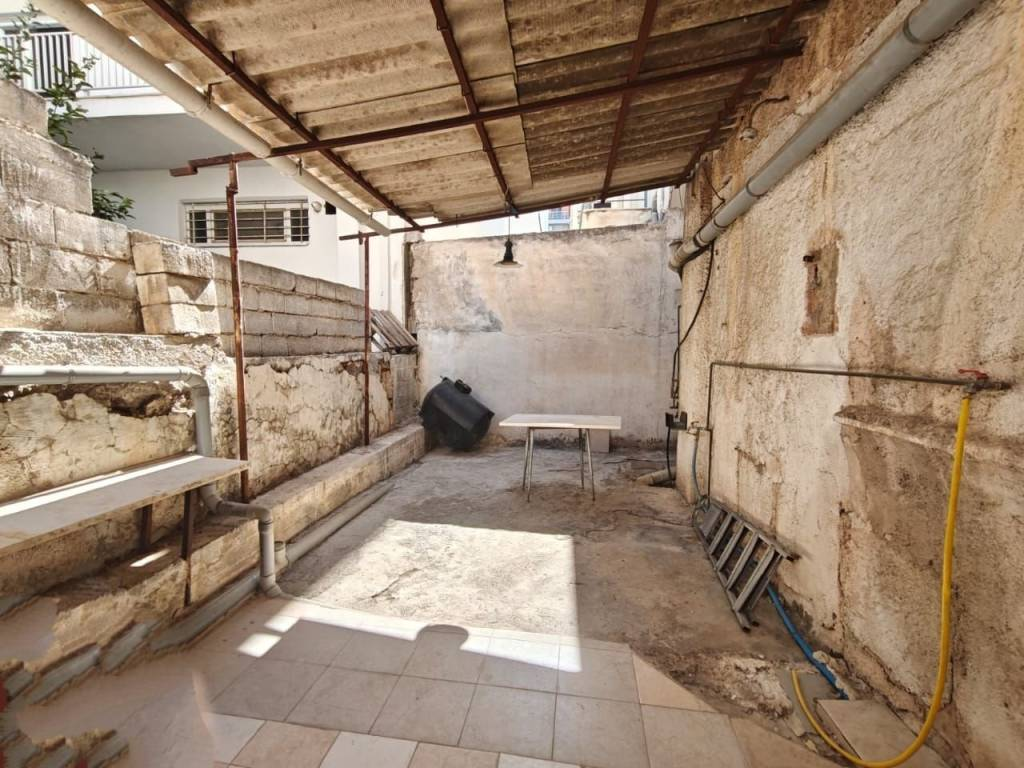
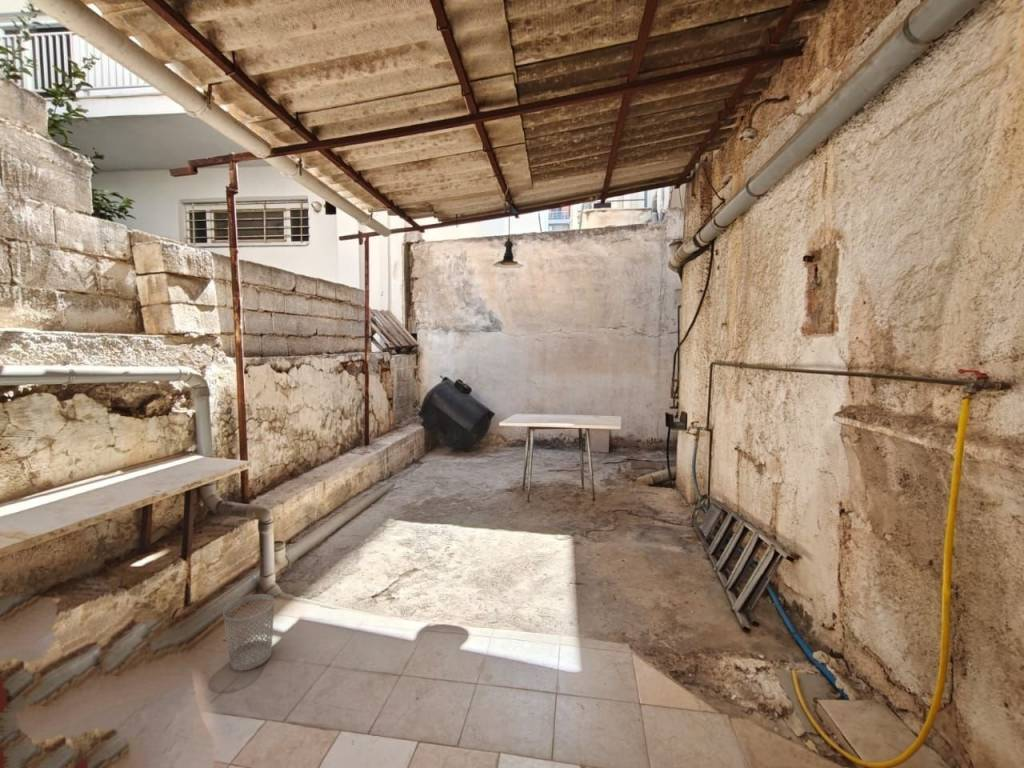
+ wastebasket (250, 632)
